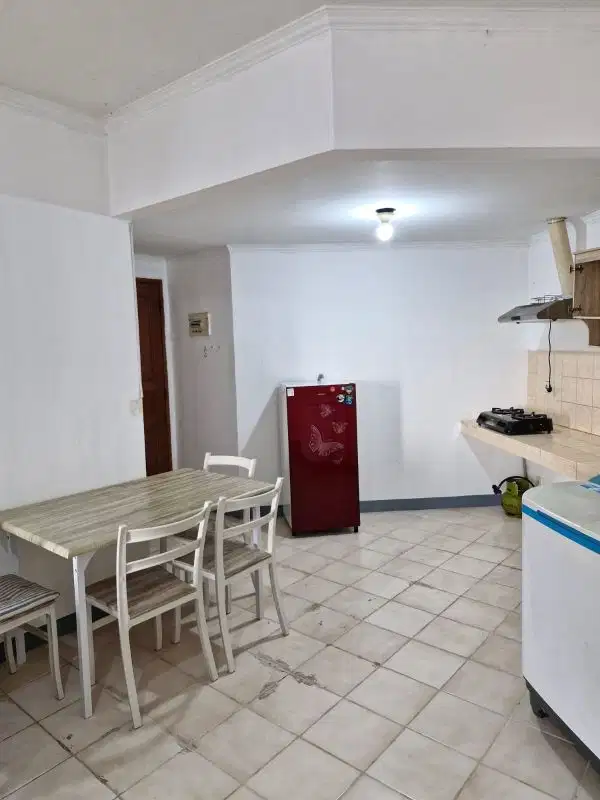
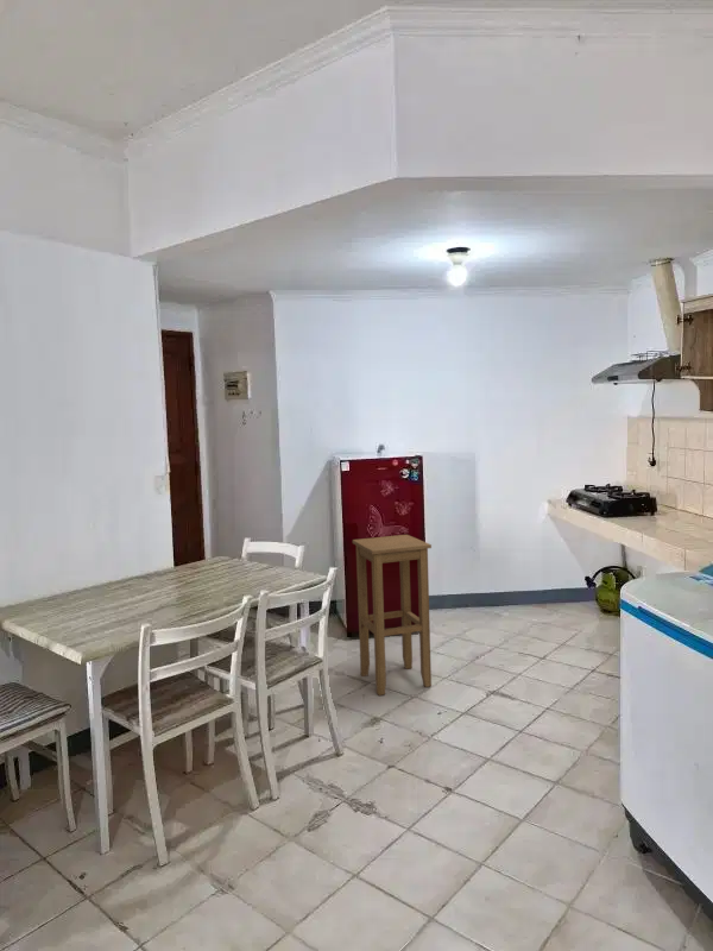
+ stool (393, 611)
